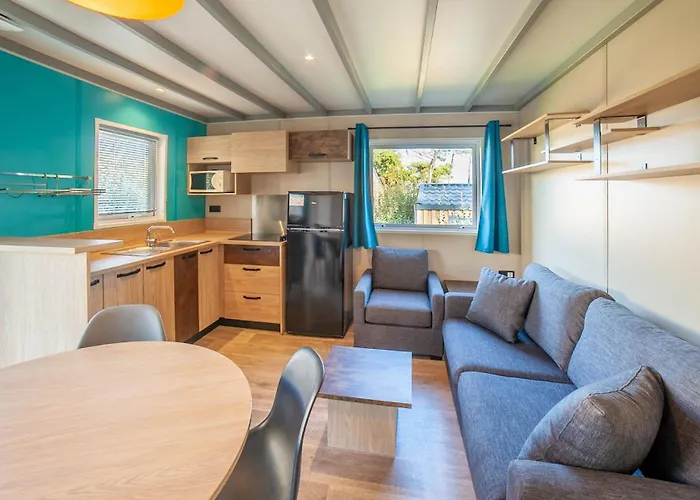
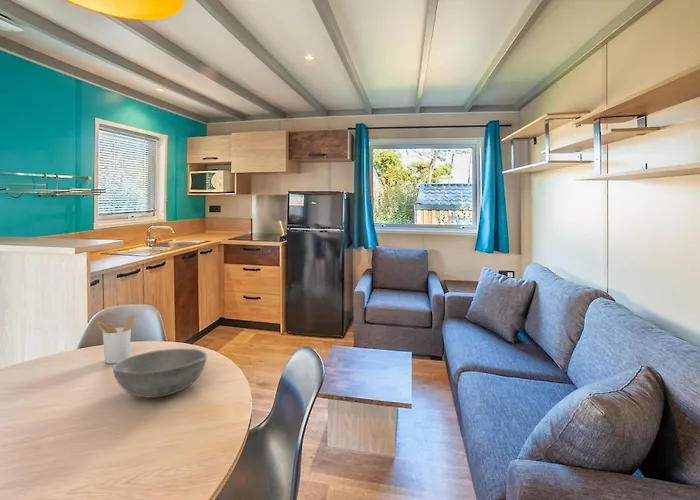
+ utensil holder (113, 339)
+ bowl (162, 374)
